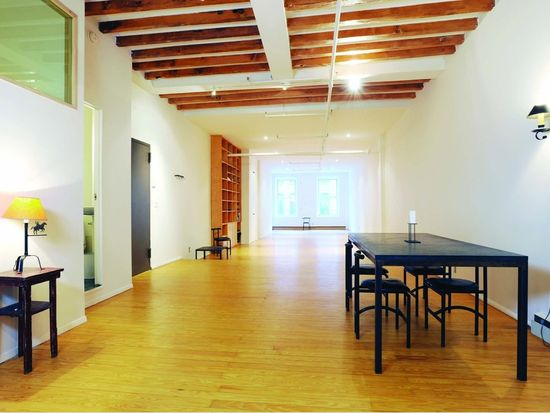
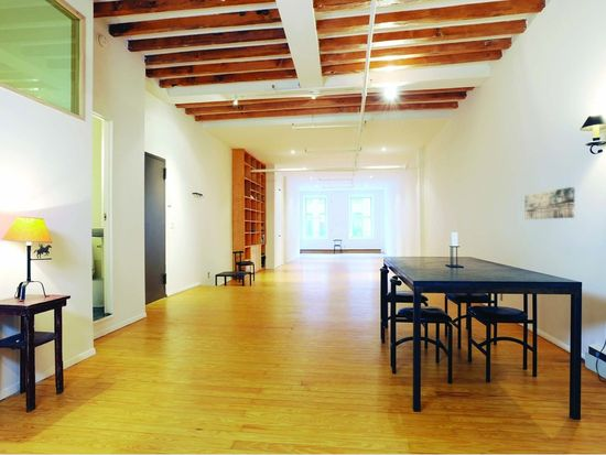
+ wall art (547, 205)
